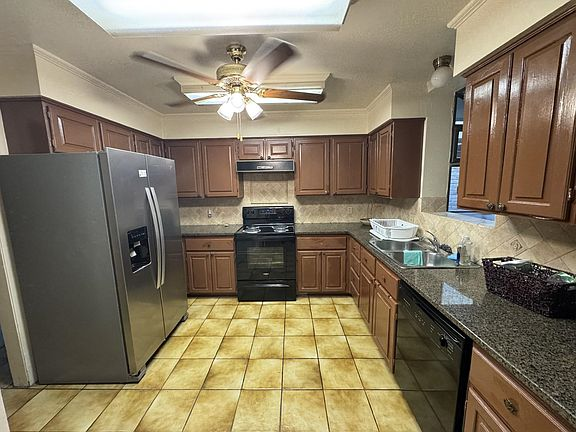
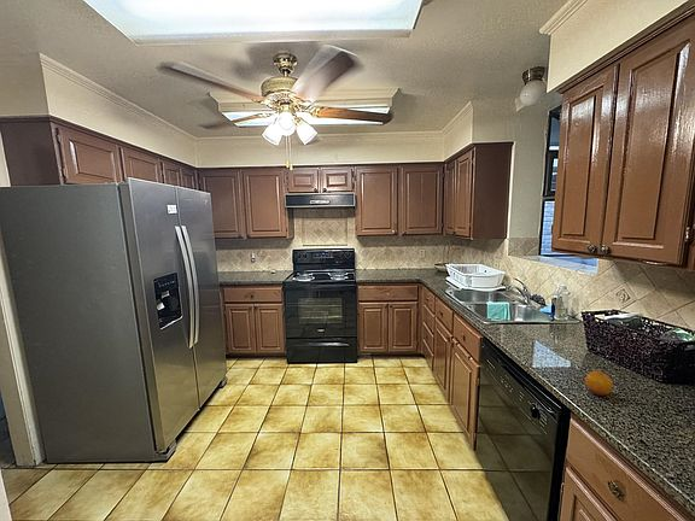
+ fruit (598, 382)
